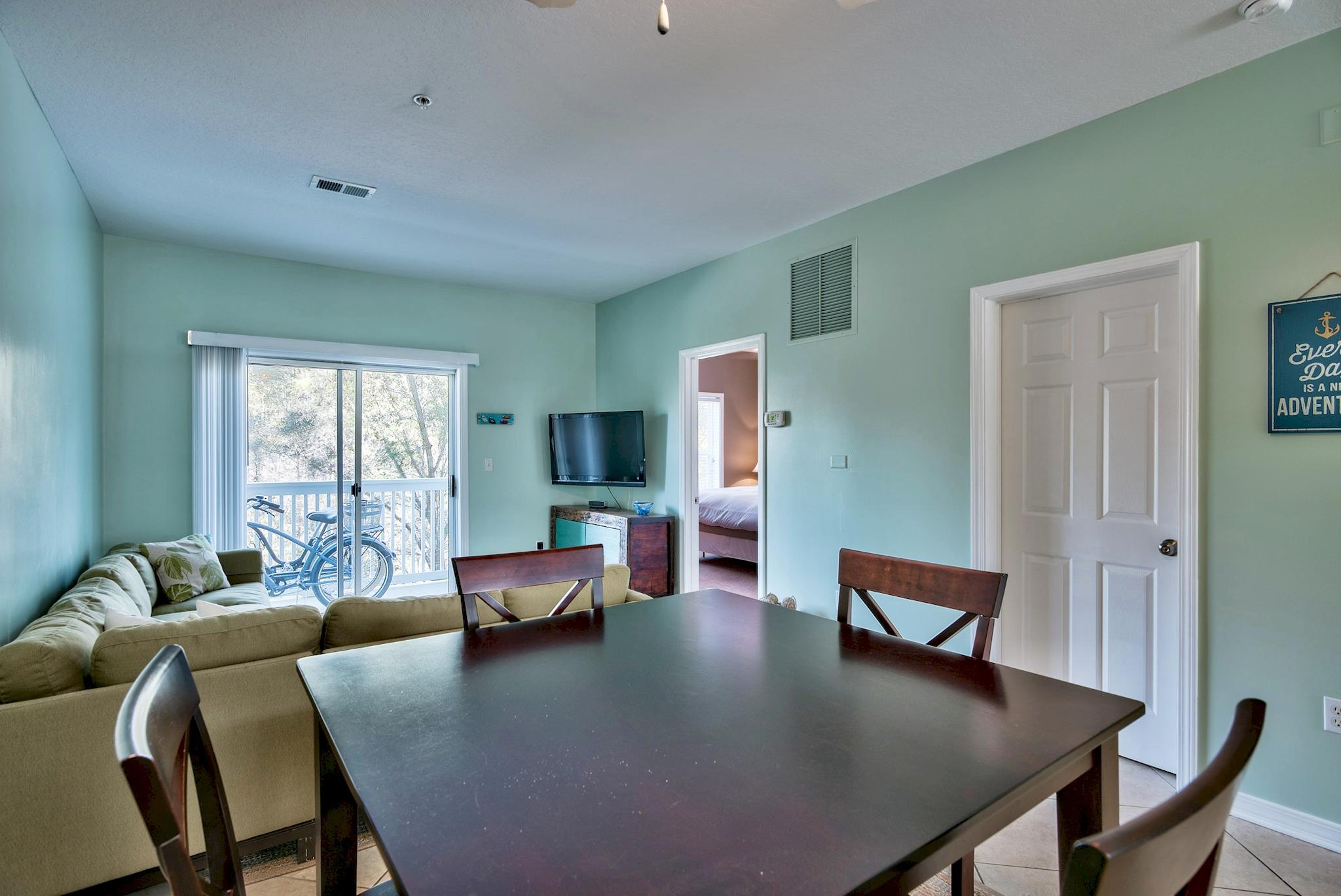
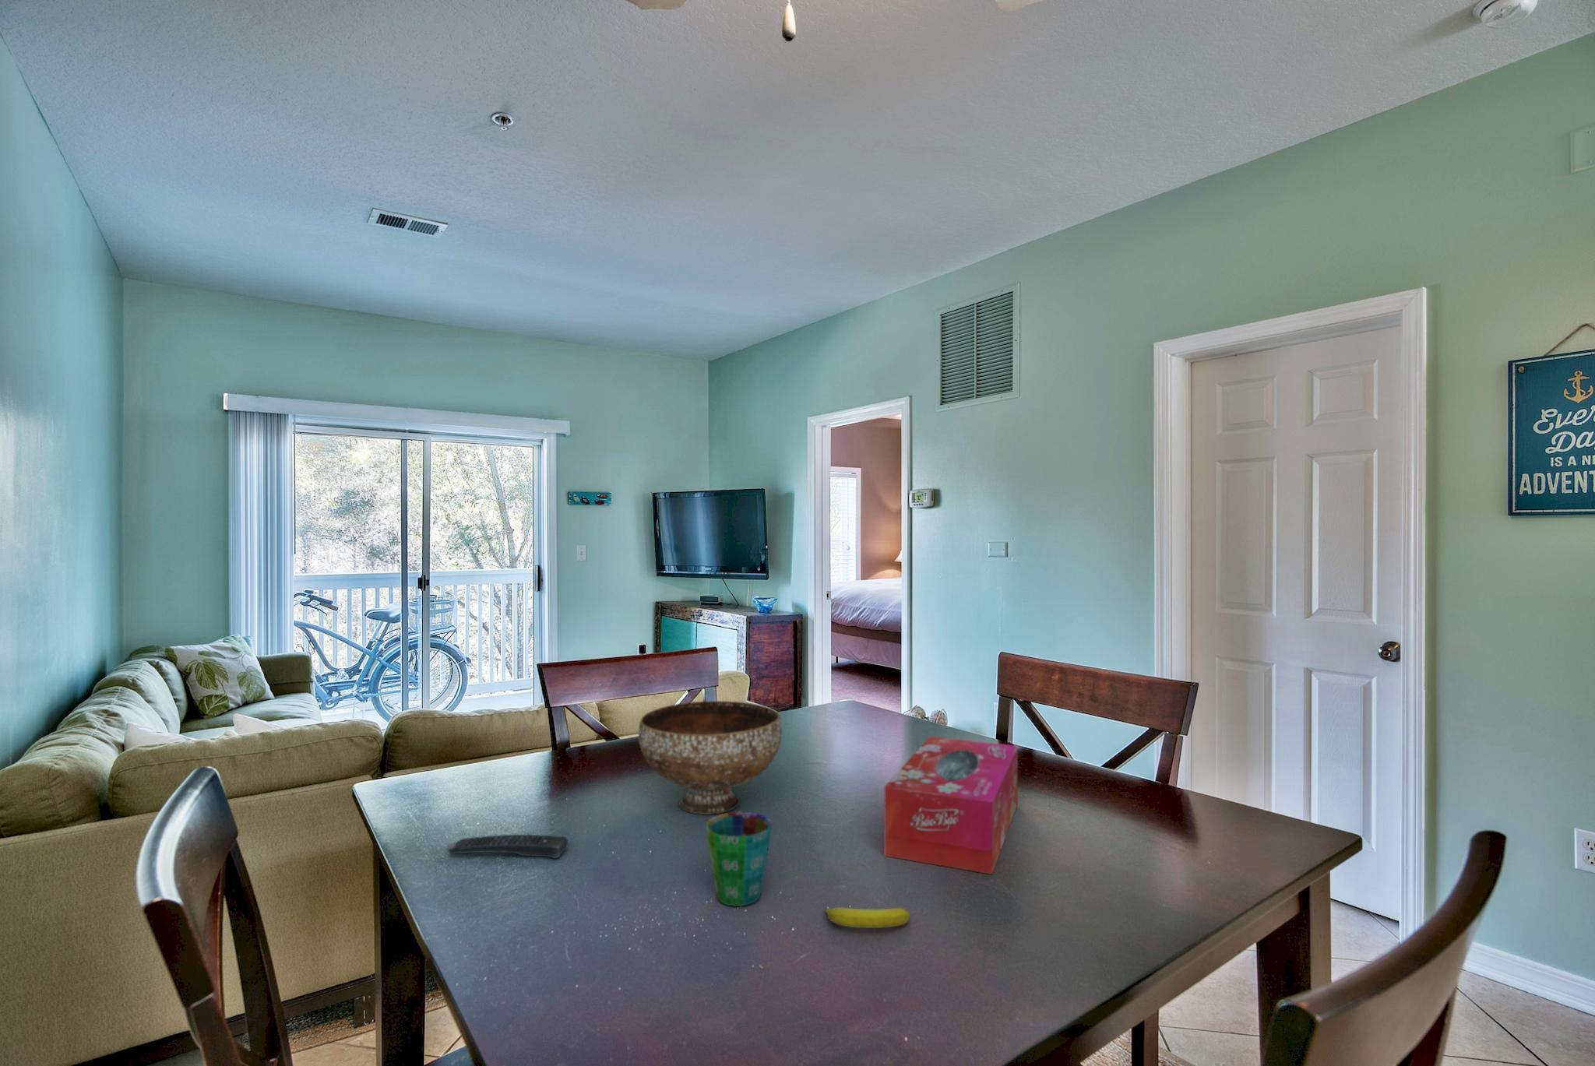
+ banana (866, 914)
+ bowl (710, 759)
+ cup (739, 855)
+ tissue box (956, 796)
+ remote control (505, 846)
